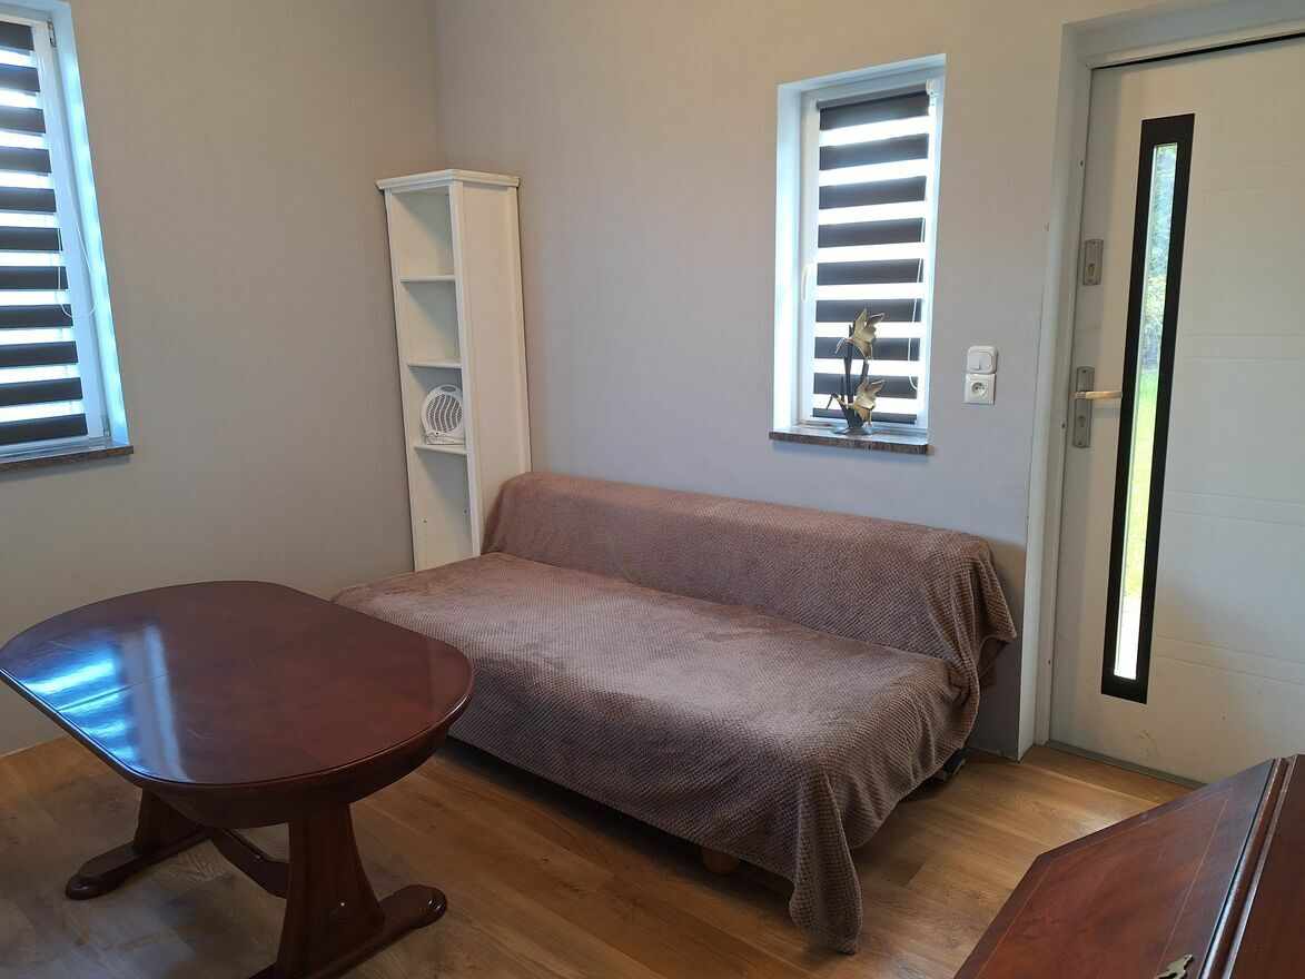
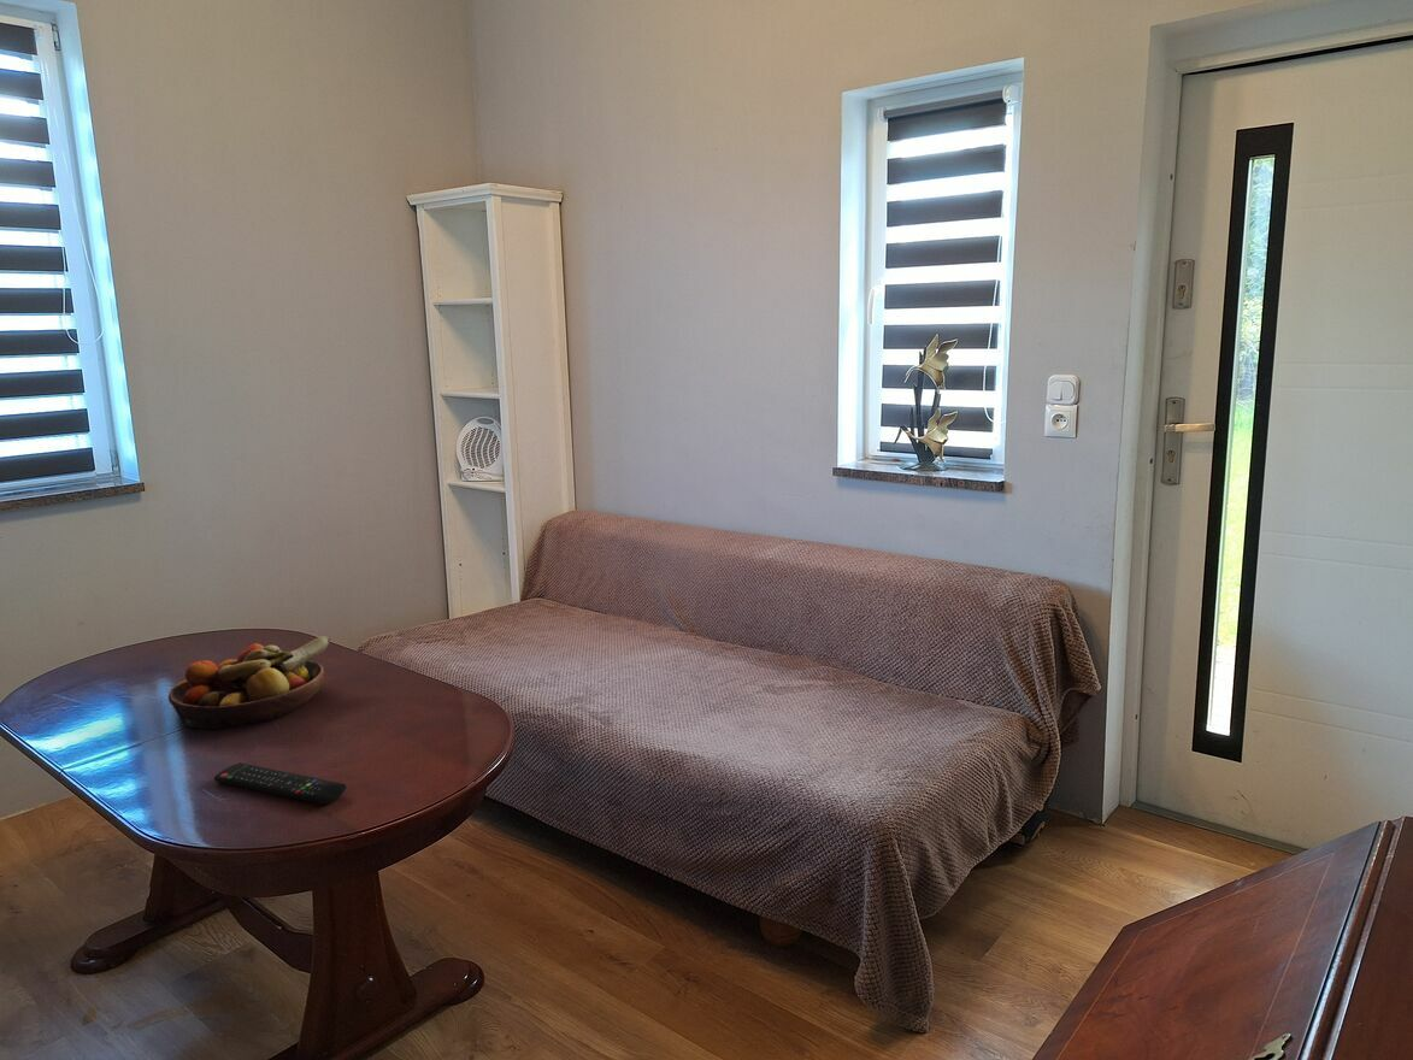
+ fruit bowl (248, 675)
+ remote control (277, 783)
